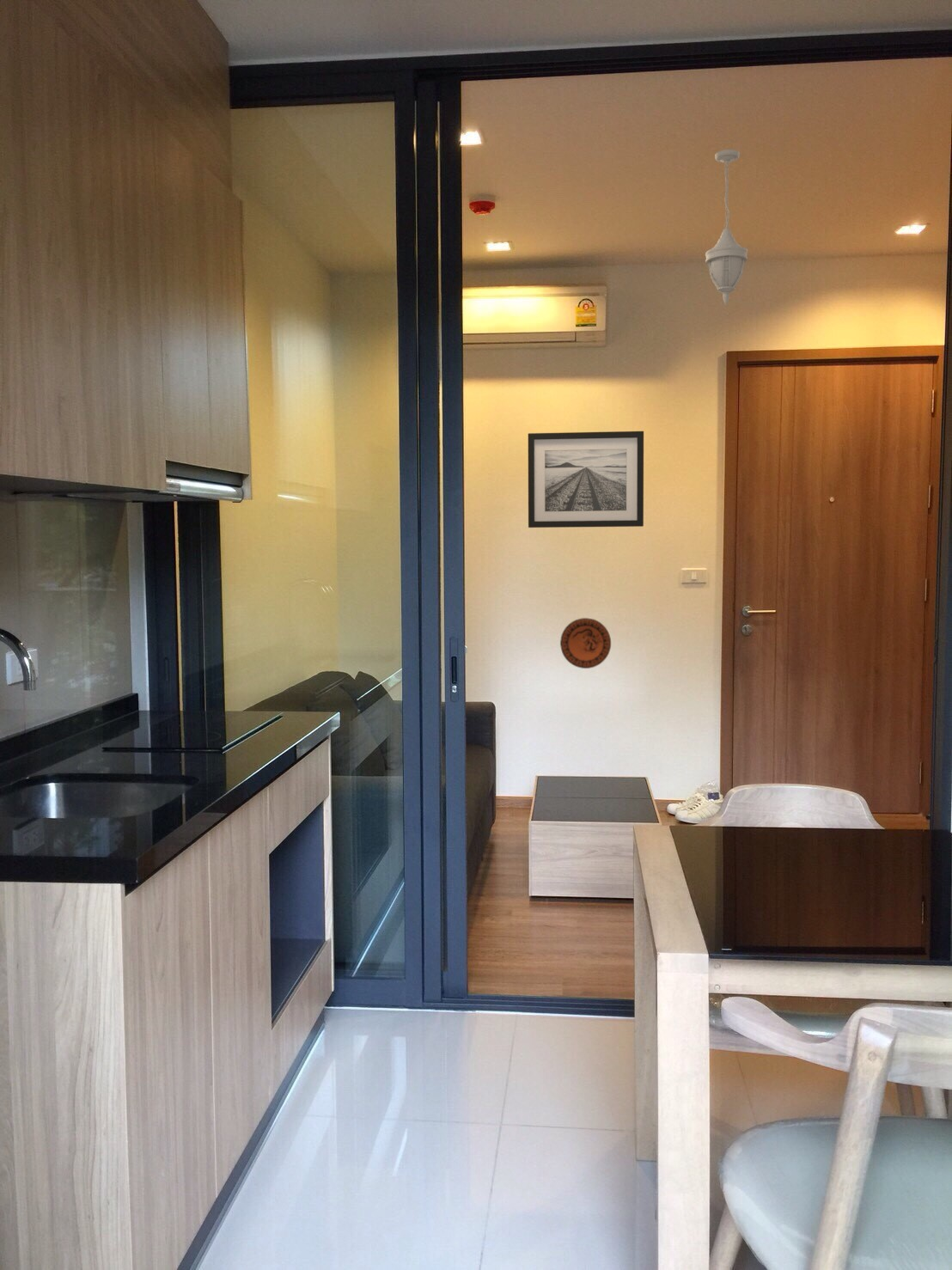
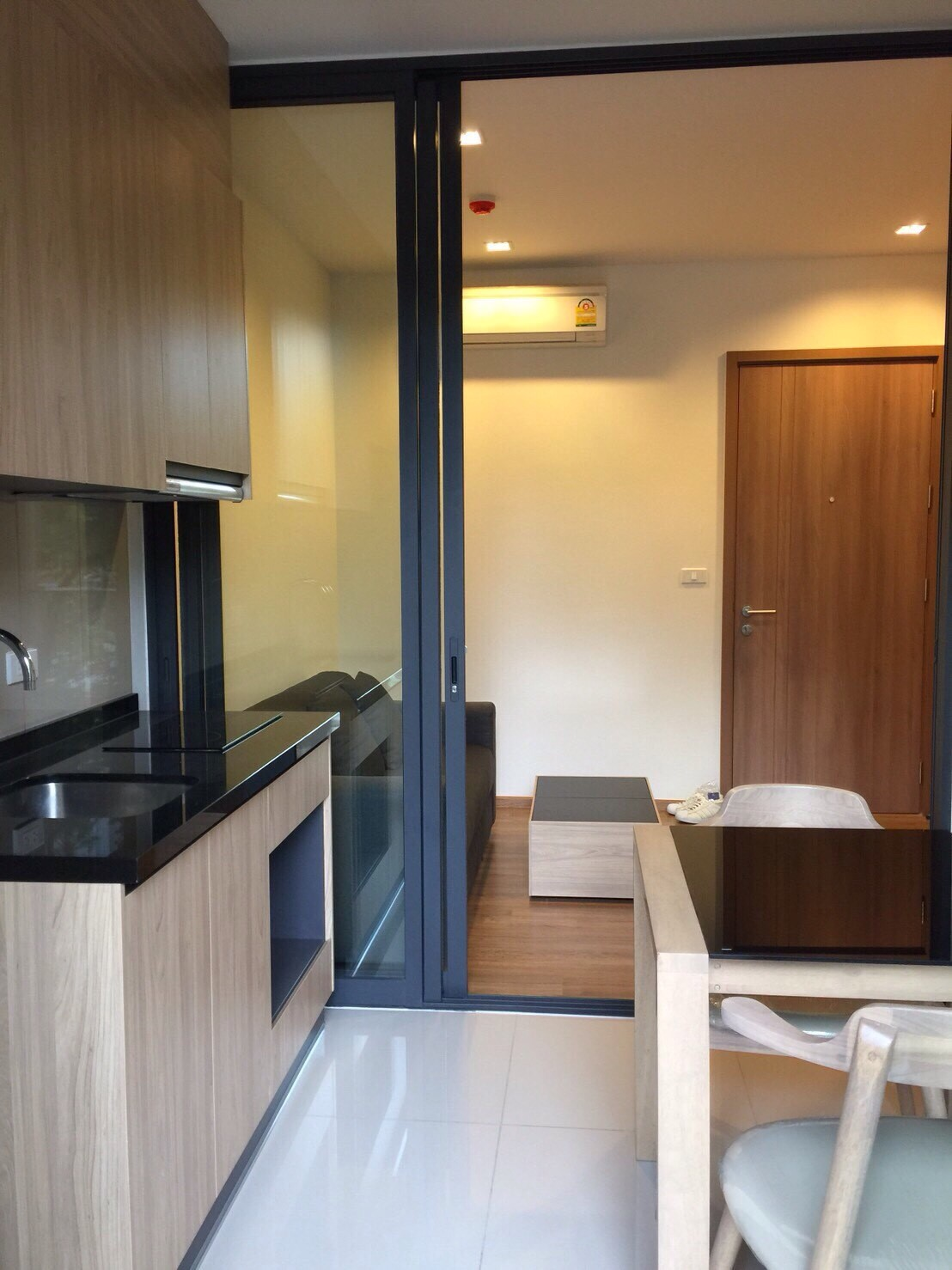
- decorative plate (585, 643)
- pendant light (726, 229)
- wall art (585, 479)
